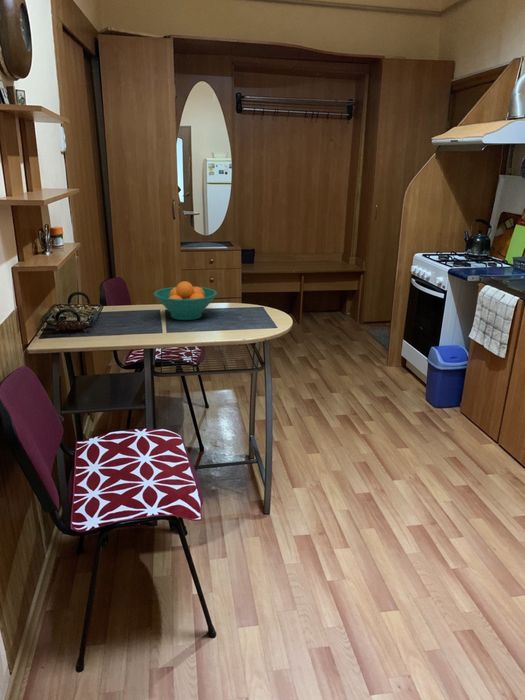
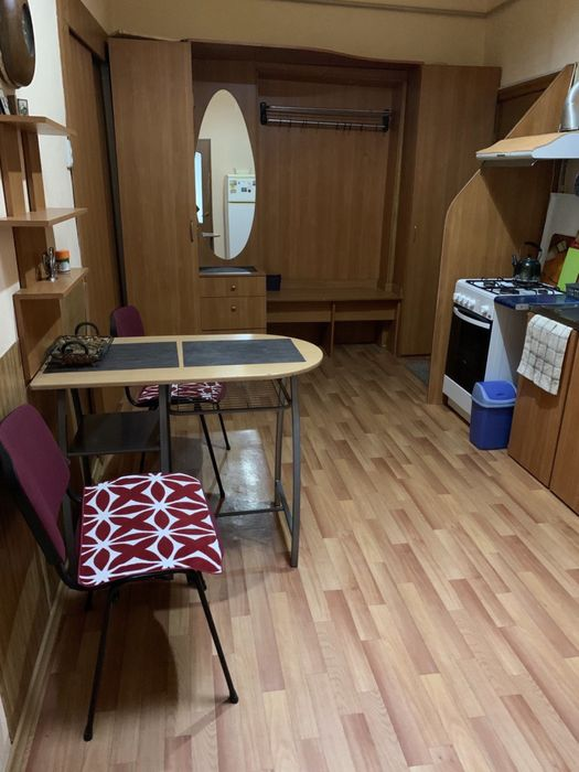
- fruit bowl (185, 299)
